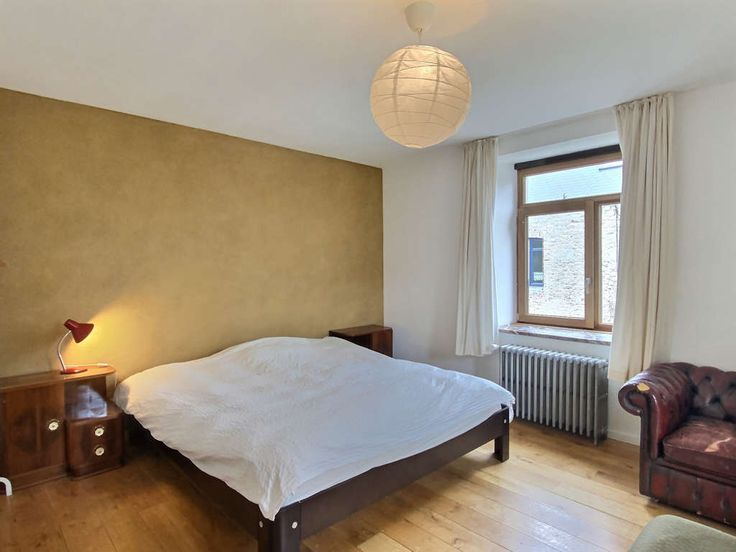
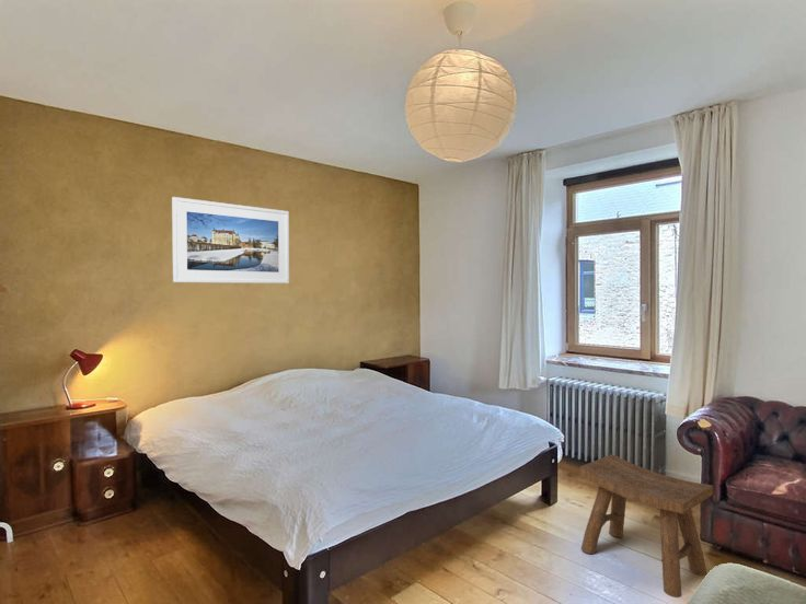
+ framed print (235, 243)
+ stool (647, 504)
